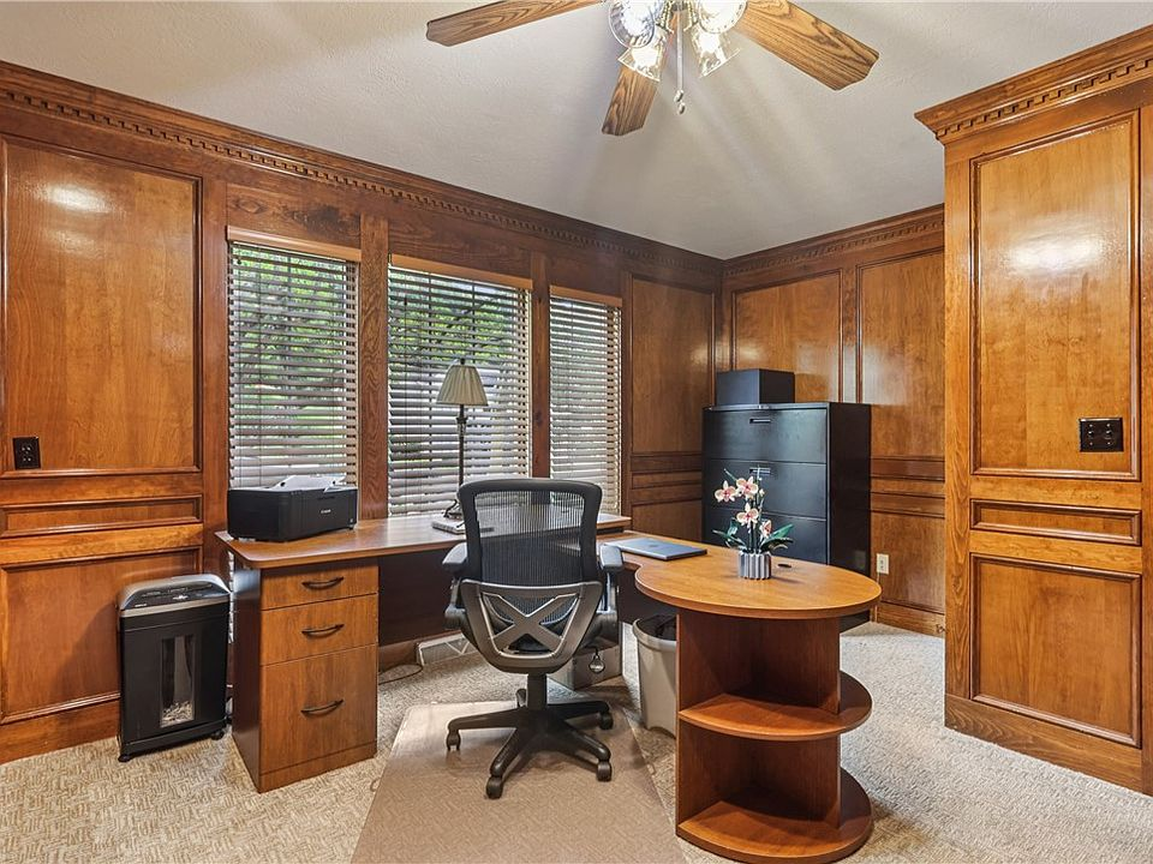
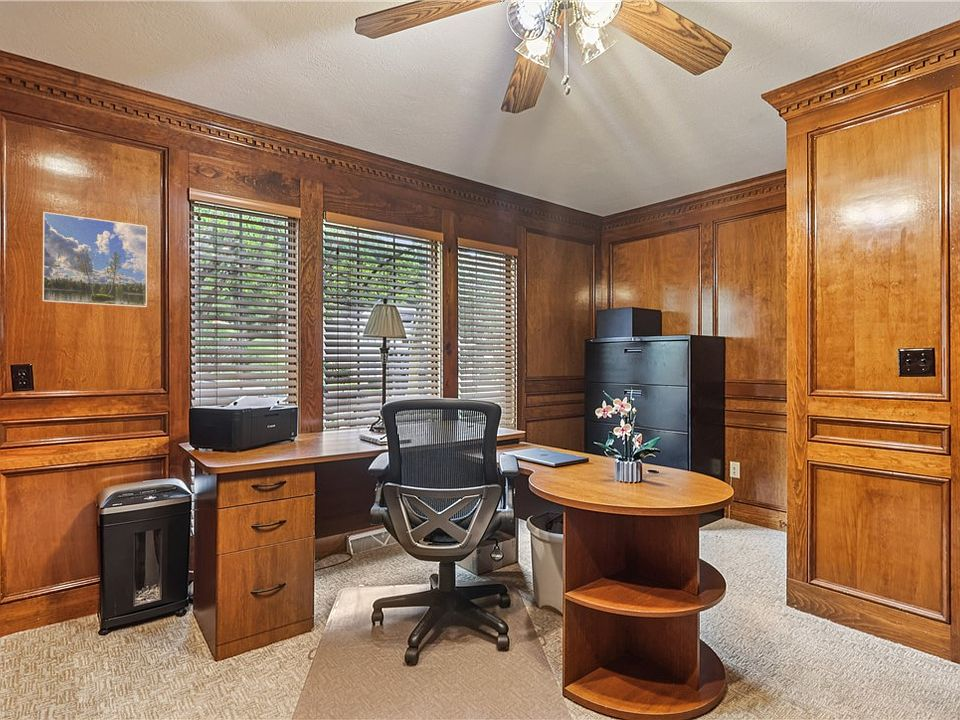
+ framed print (97, 262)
